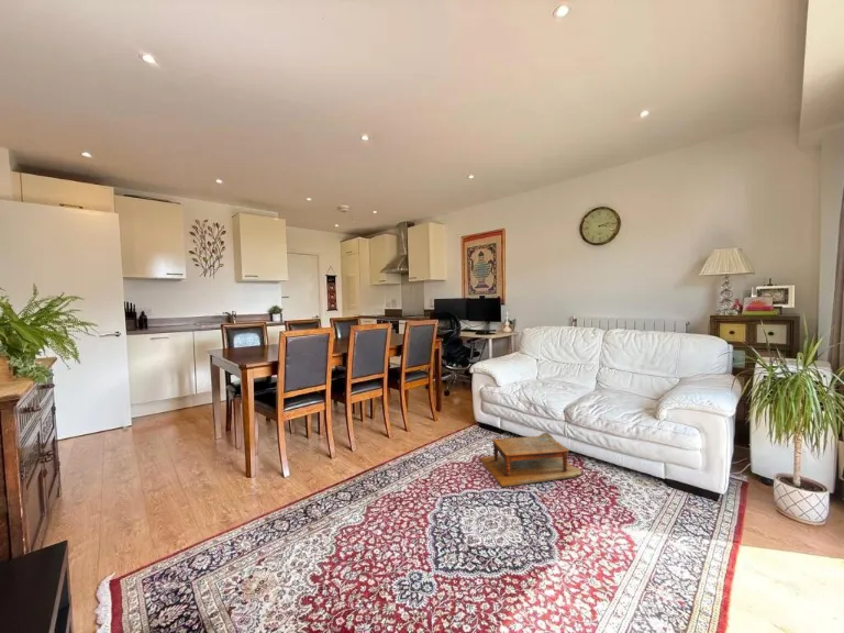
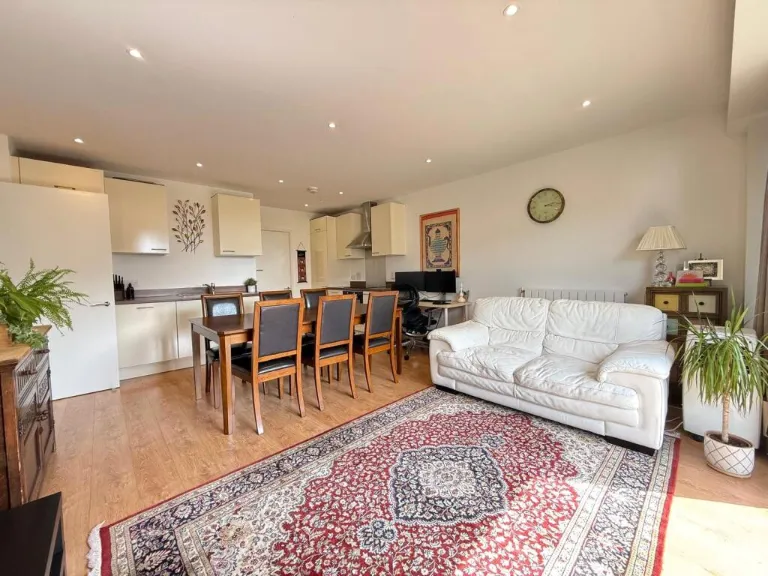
- footstool (526, 453)
